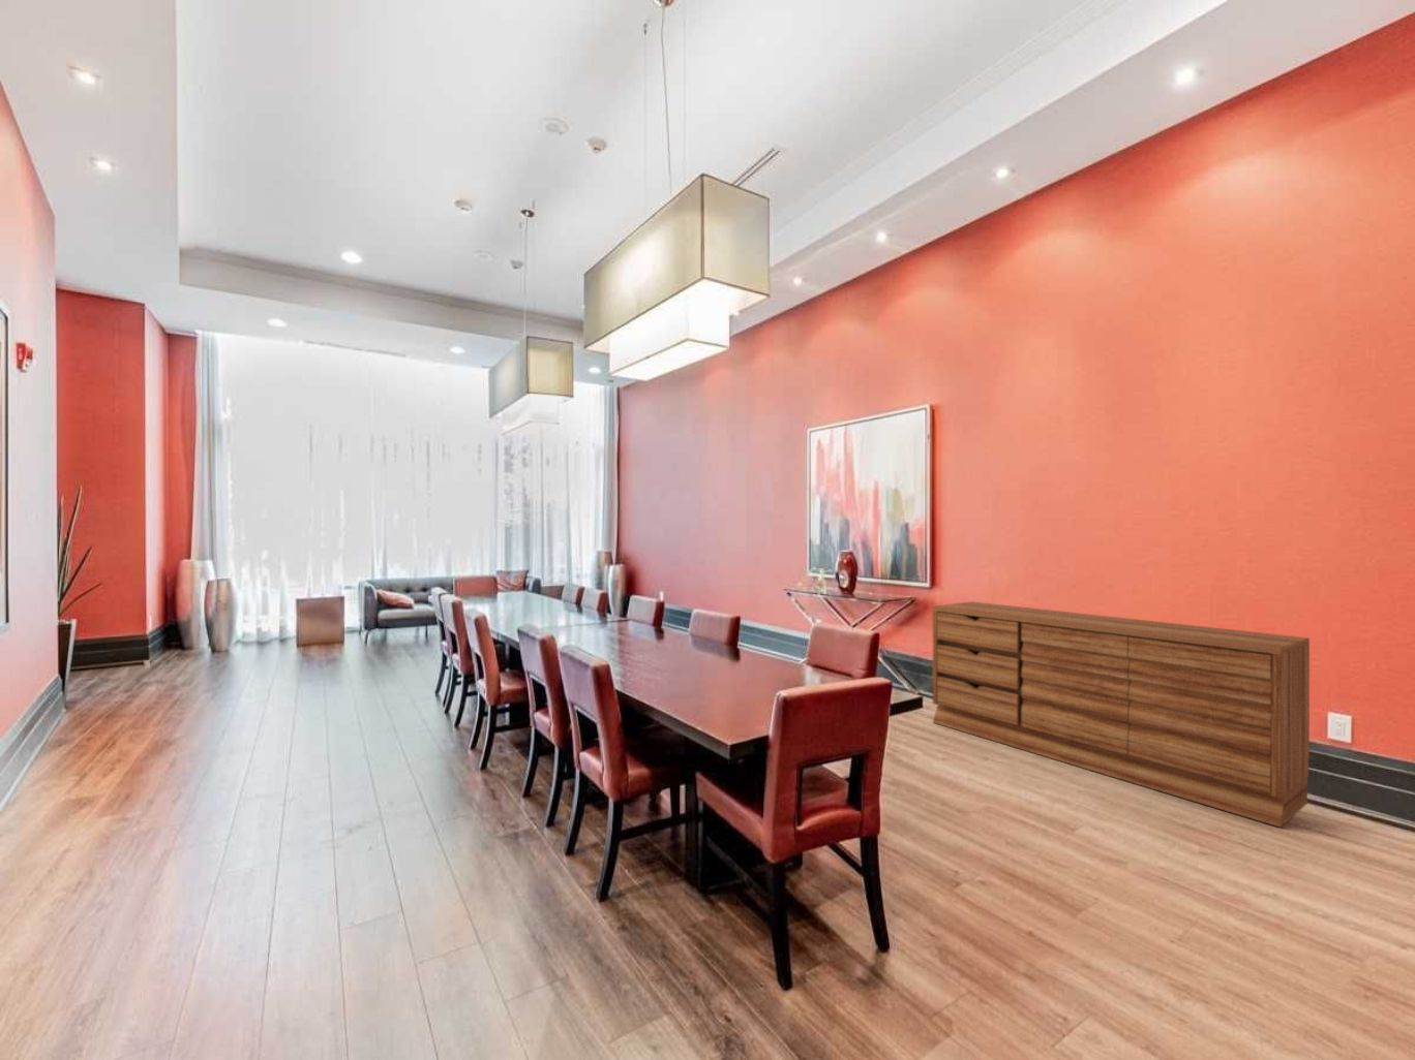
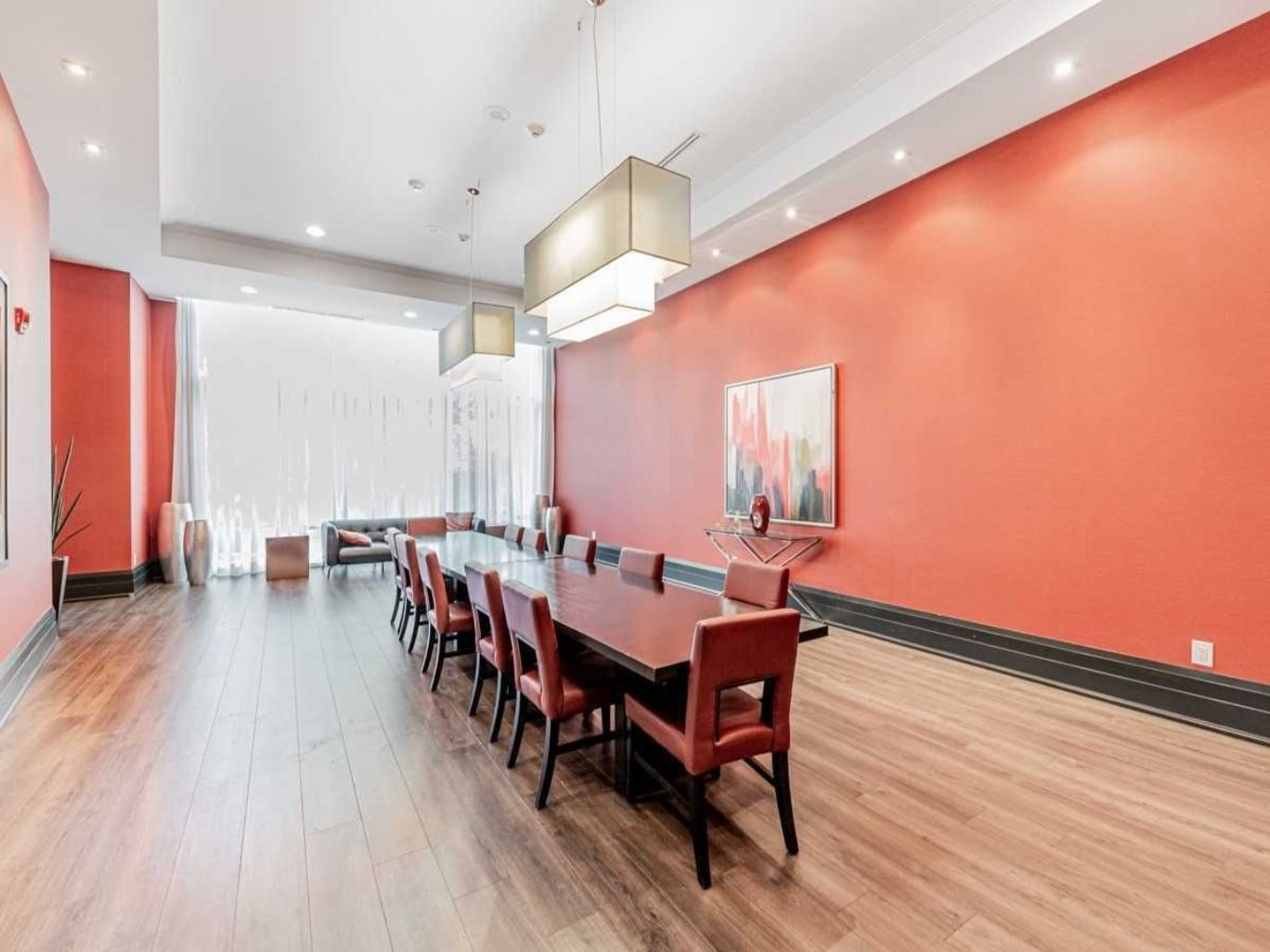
- sideboard (1089, 687)
